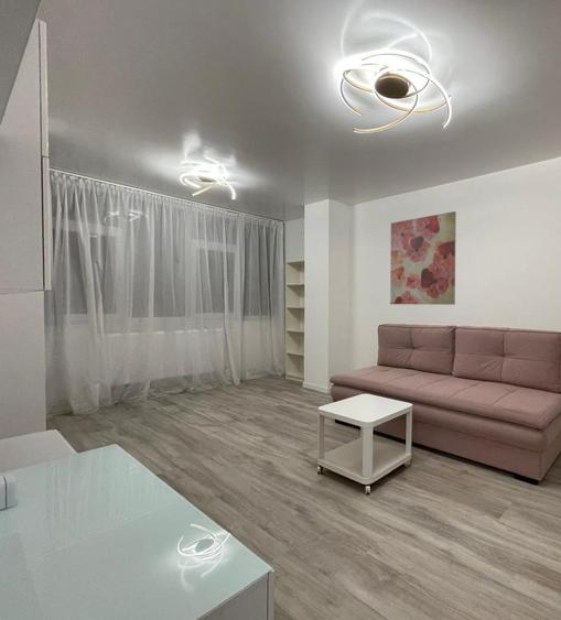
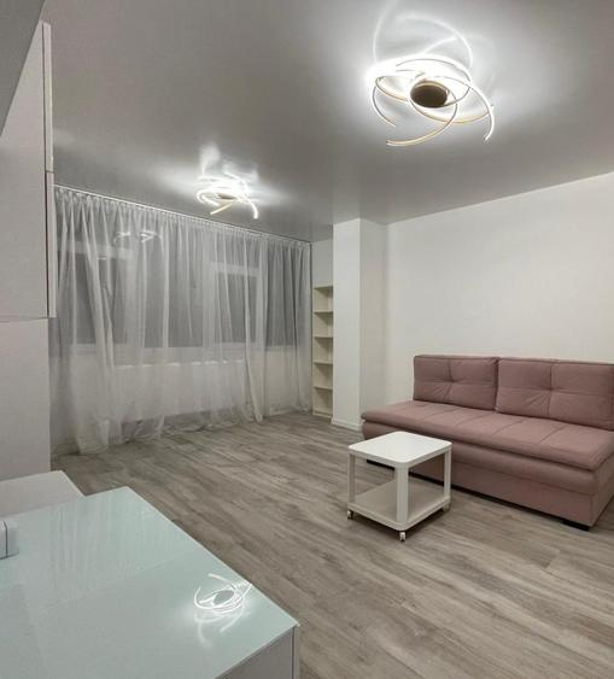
- wall art (420, 261)
